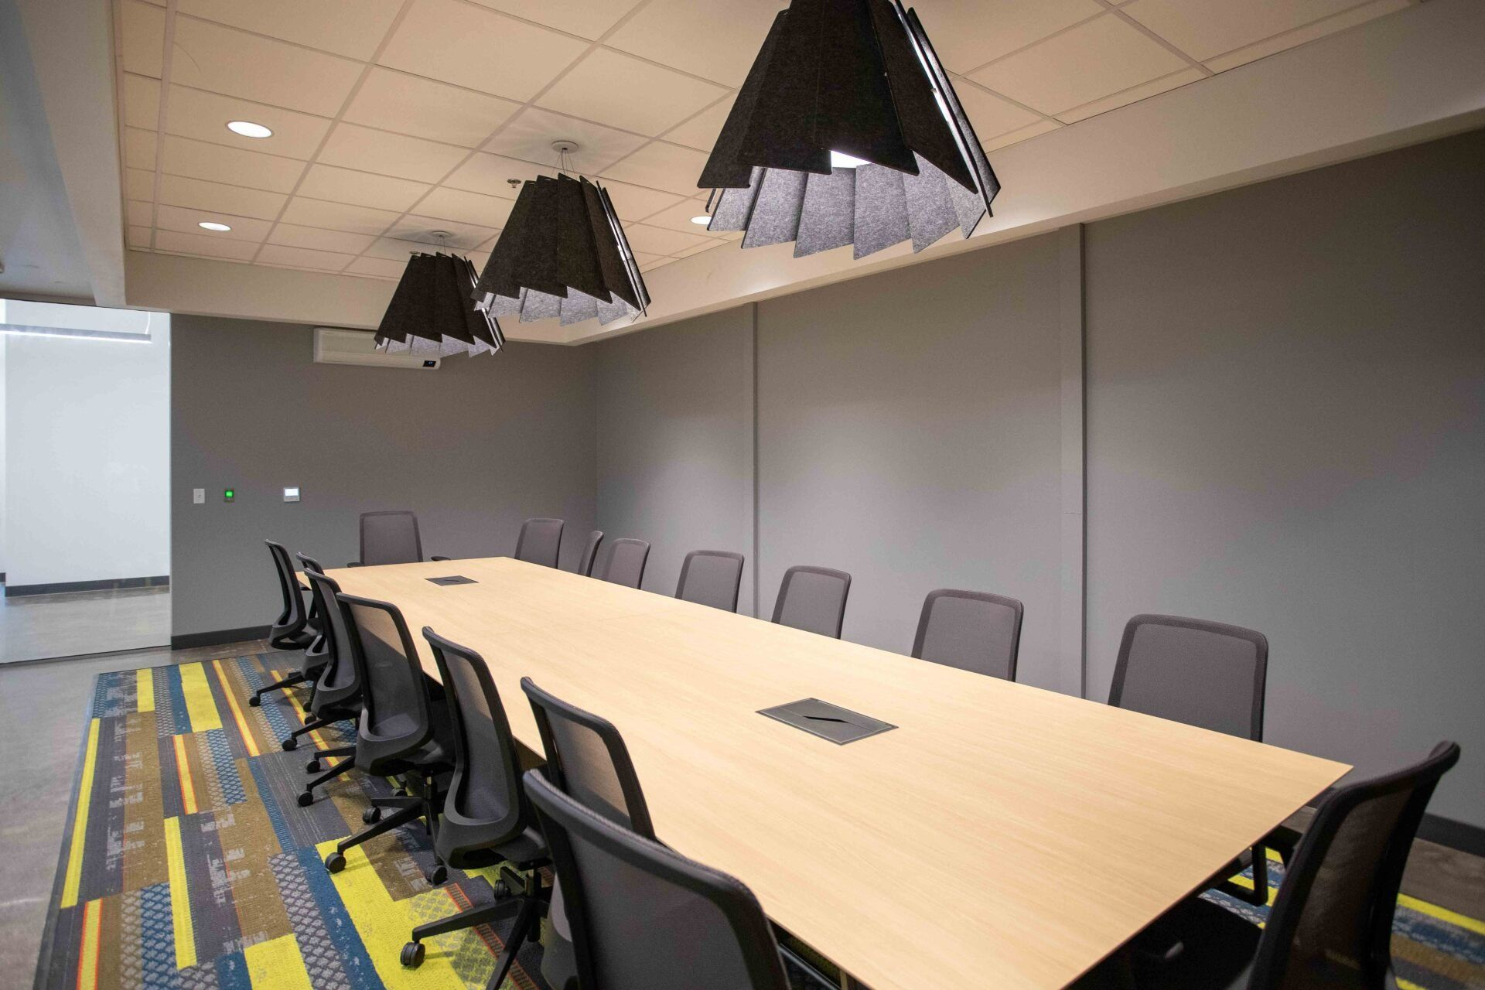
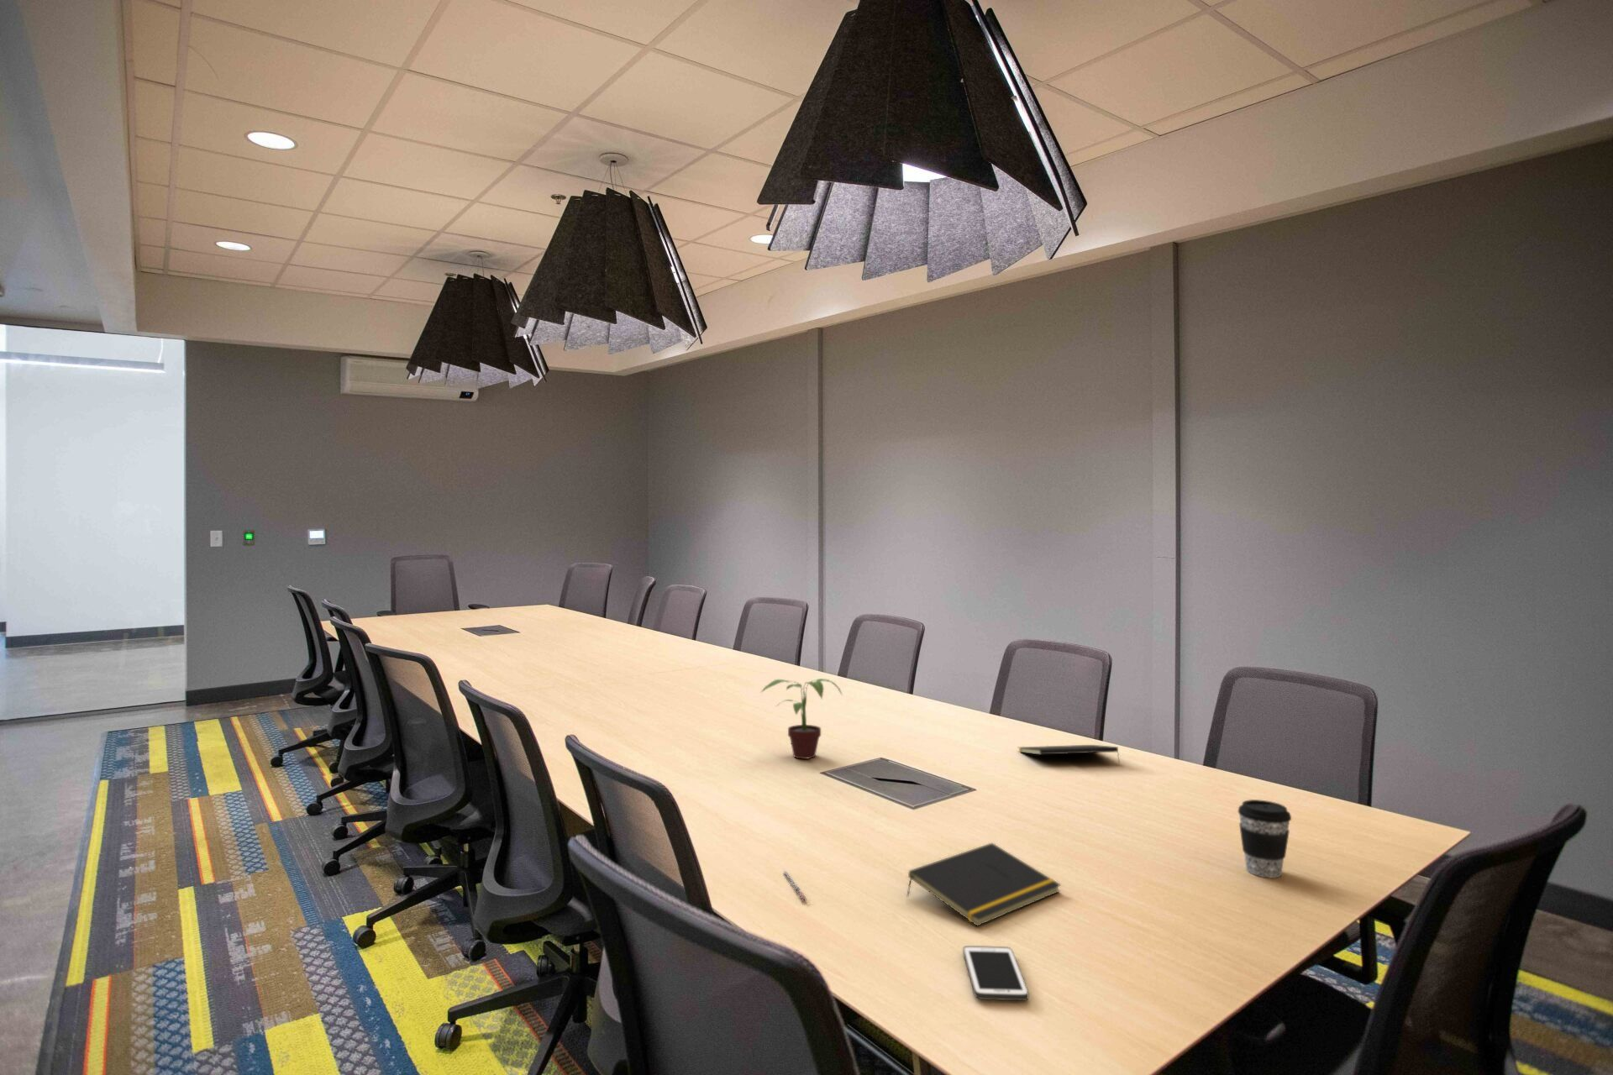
+ coffee cup (1264, 839)
+ notepad (1066, 749)
+ pen (794, 884)
+ potted plant (802, 717)
+ notepad (984, 881)
+ cell phone (994, 972)
